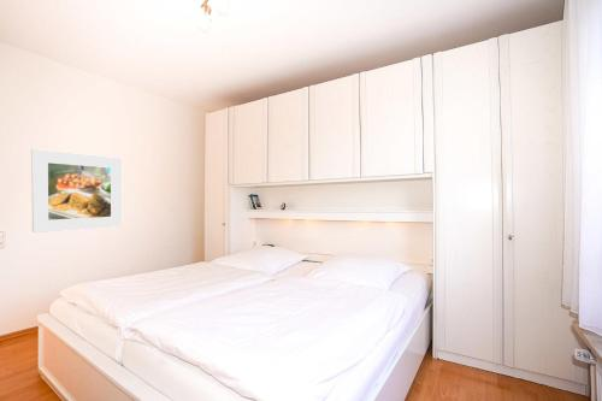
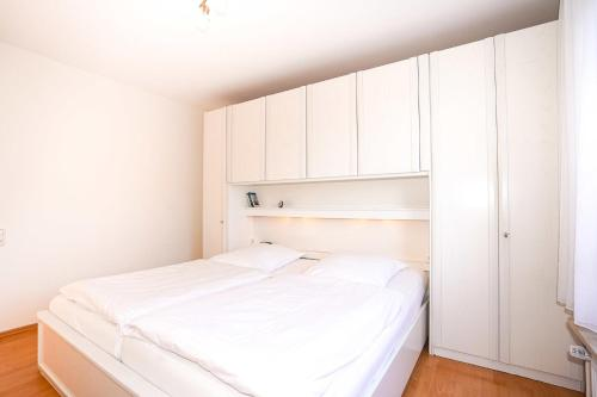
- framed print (81, 191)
